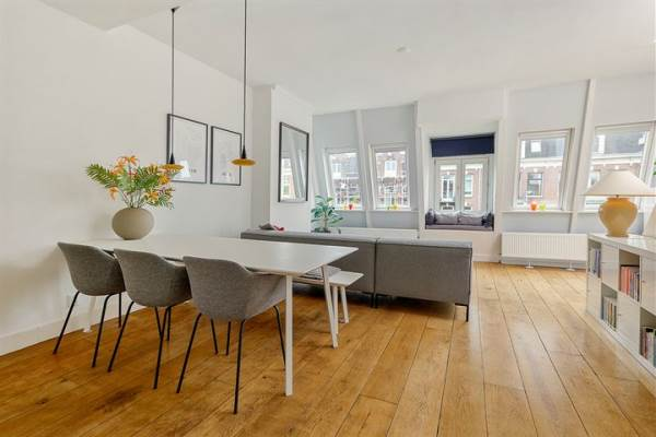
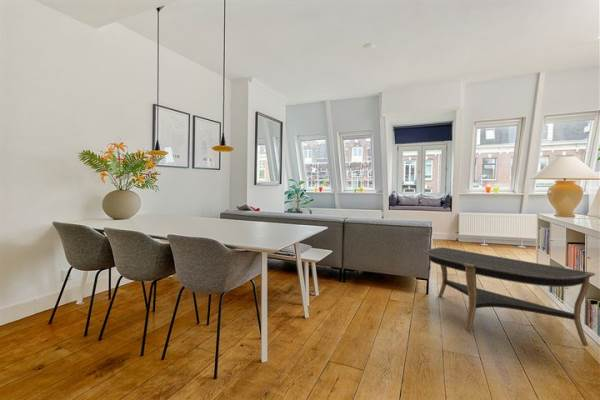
+ coffee table (486, 292)
